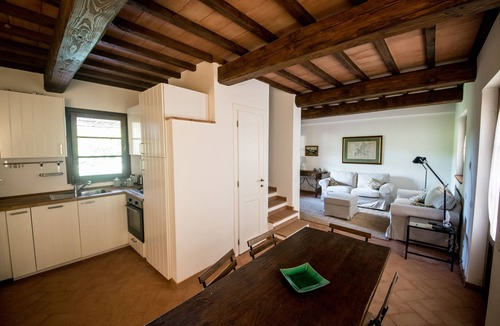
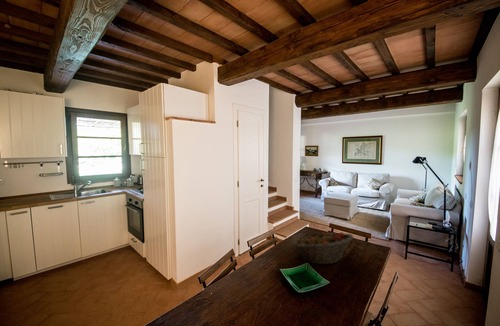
+ fruit basket (322, 244)
